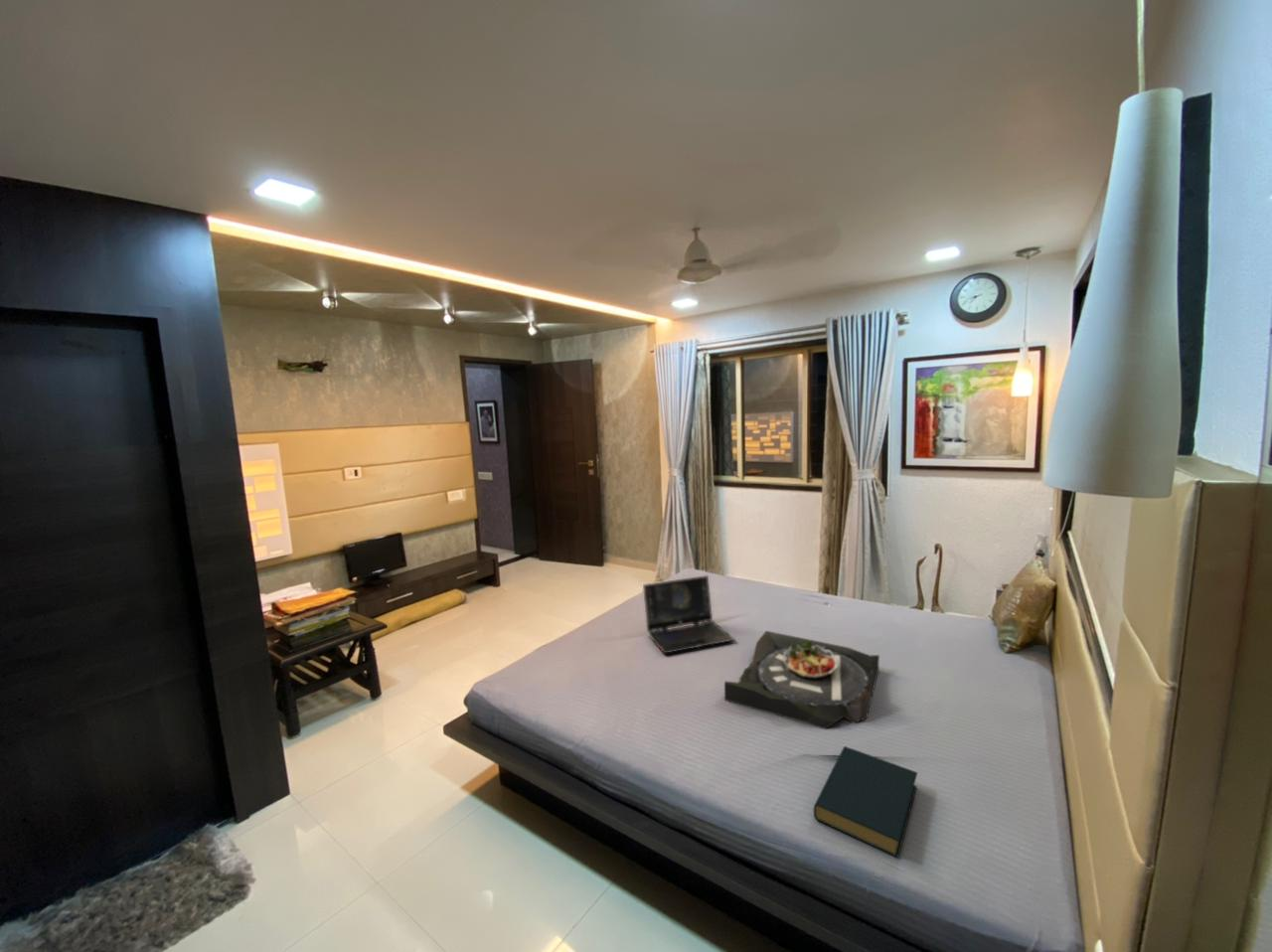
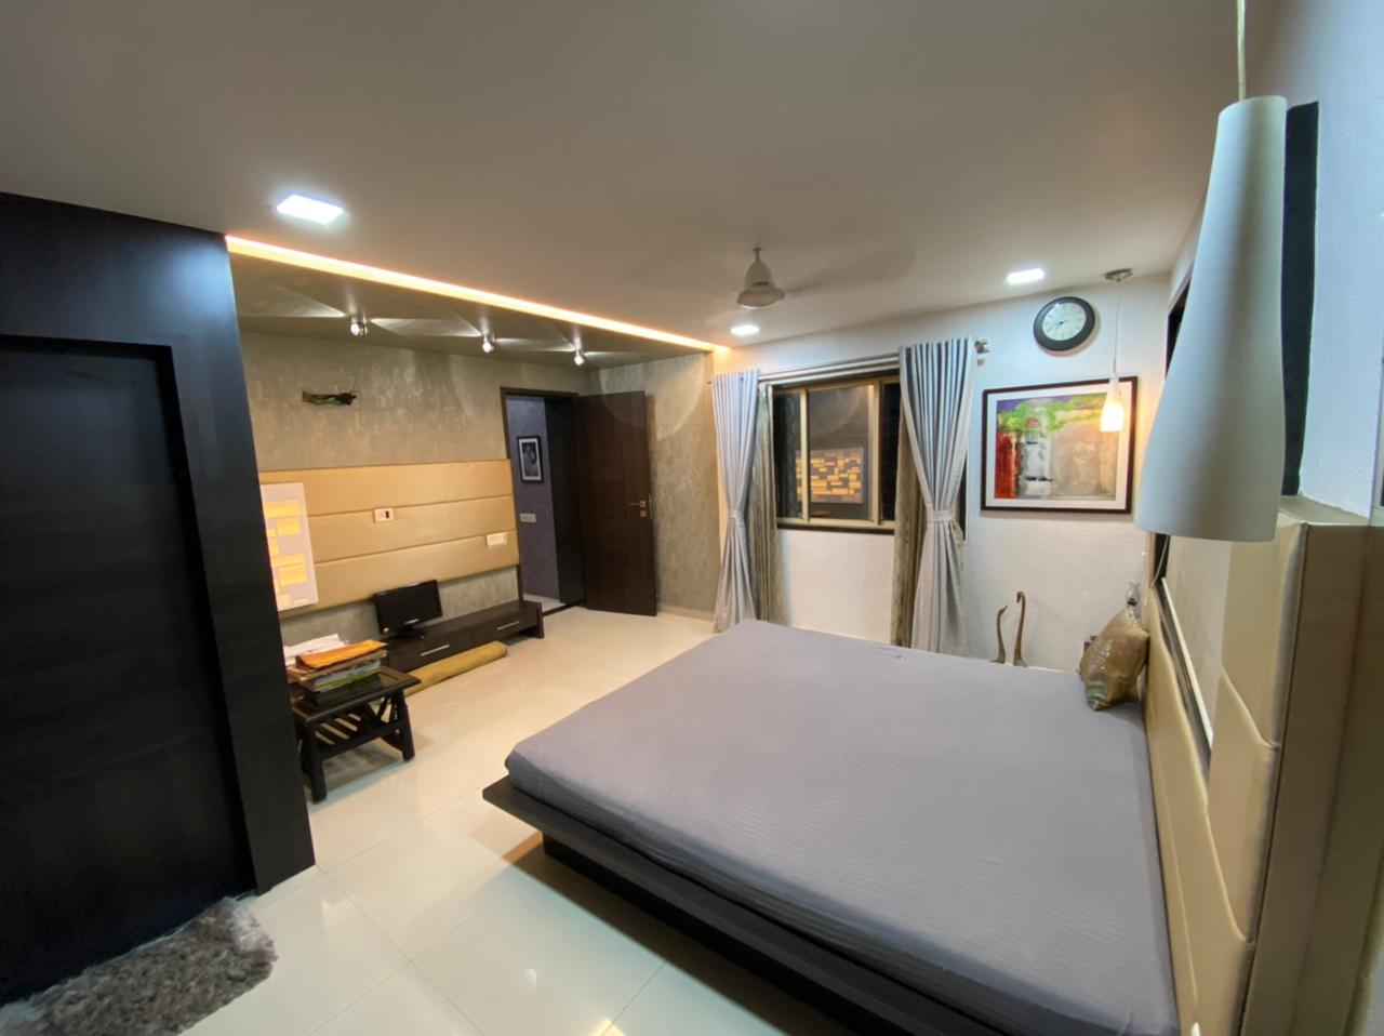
- serving tray (805, 664)
- hardback book (867, 794)
- laptop computer (688, 612)
